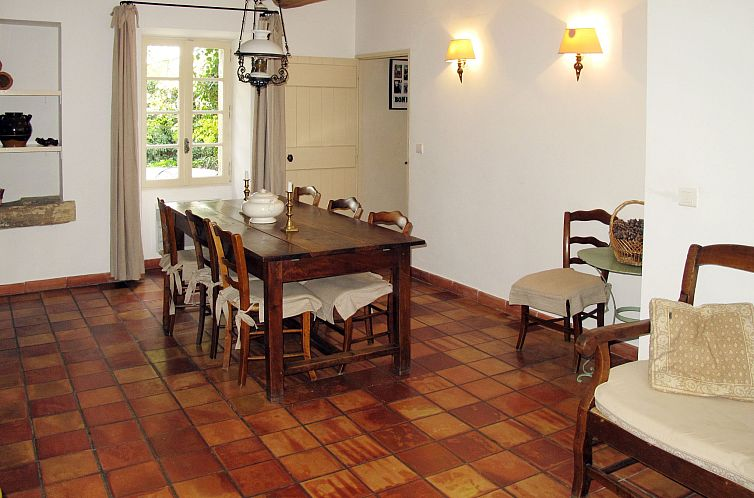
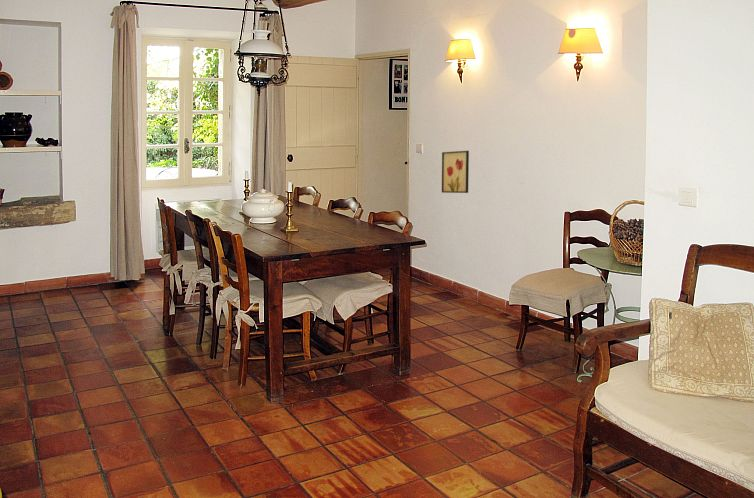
+ wall art (455, 172)
